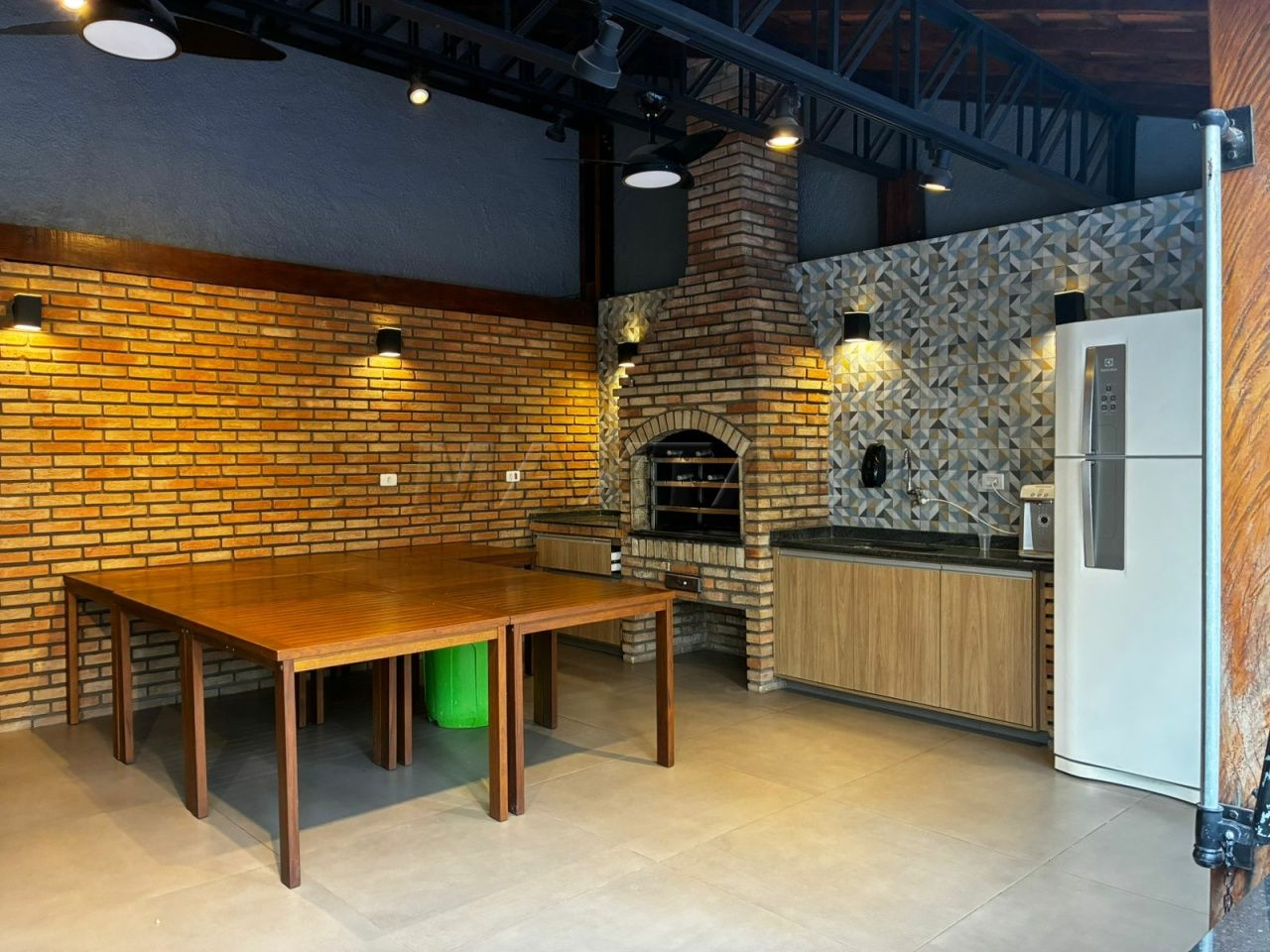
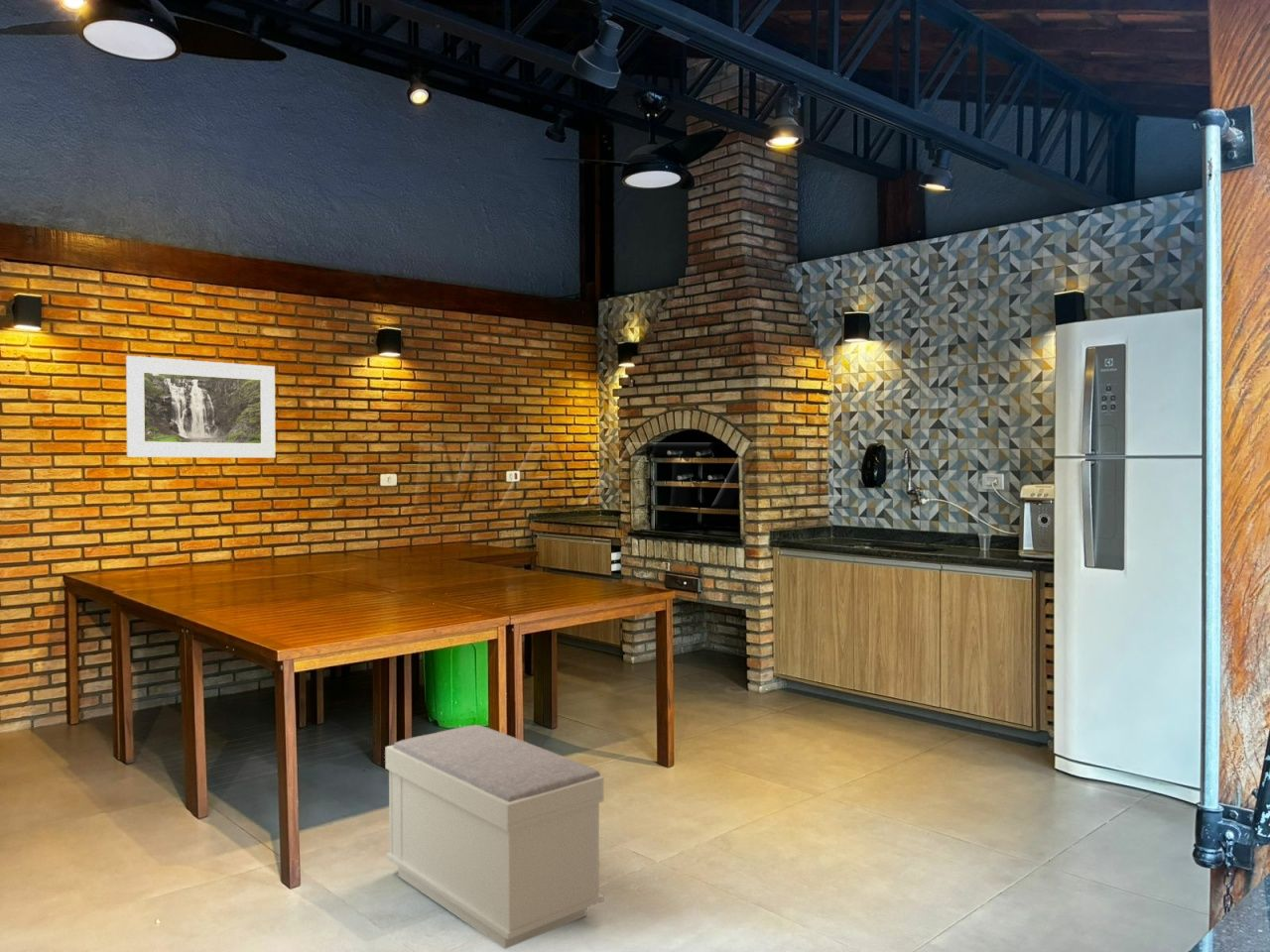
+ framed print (204, 409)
+ bench (490, 823)
